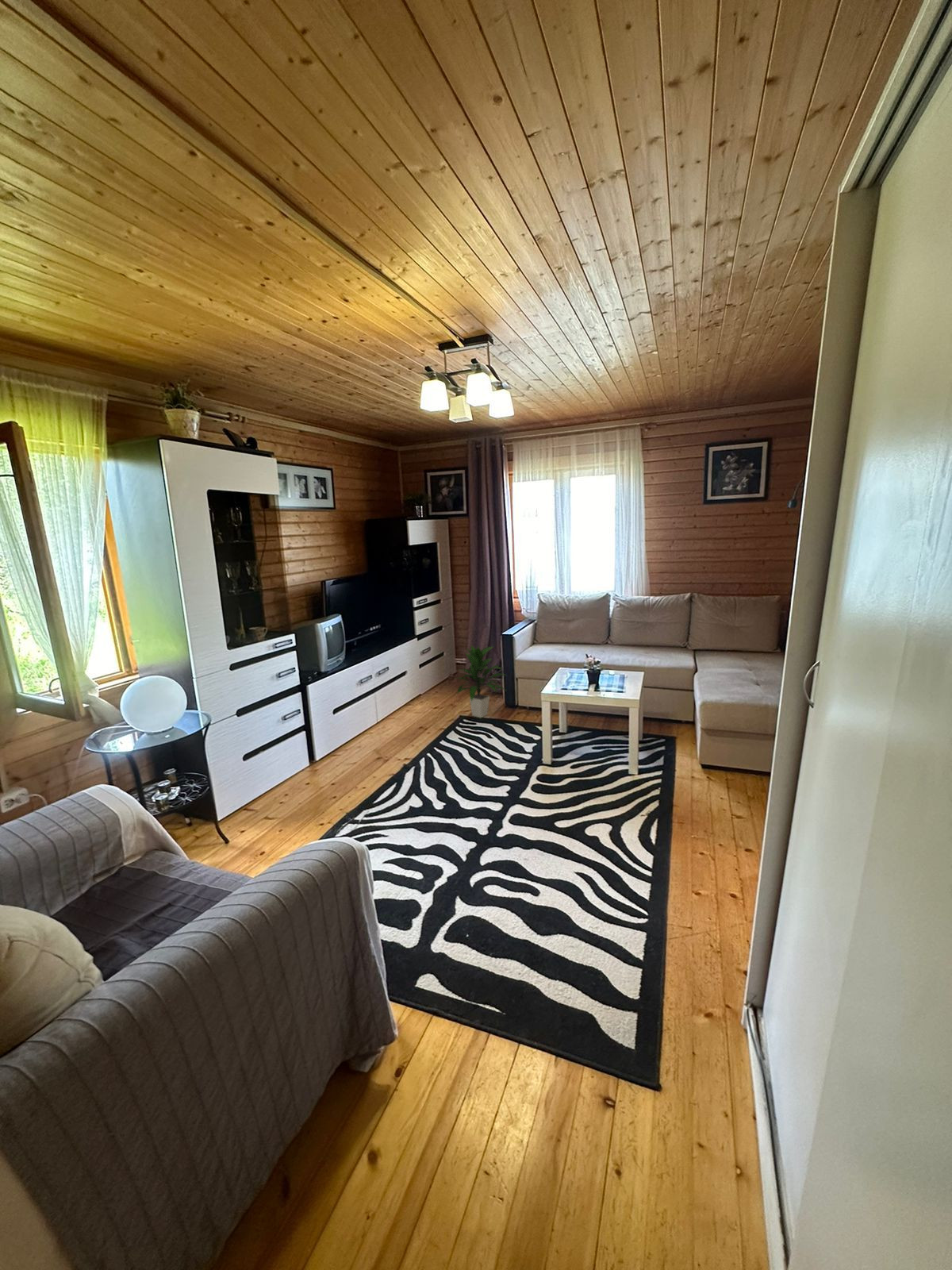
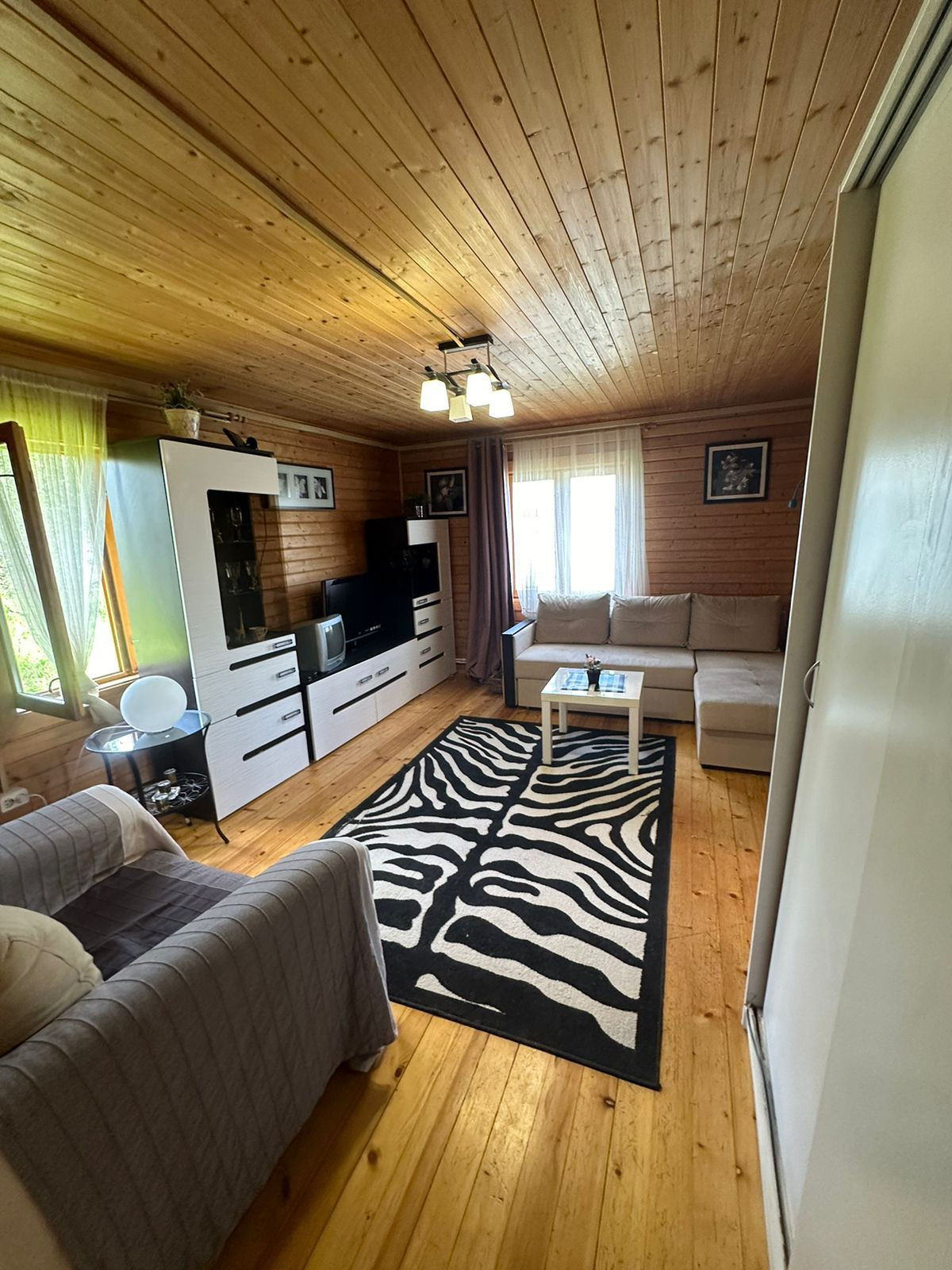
- indoor plant (478, 679)
